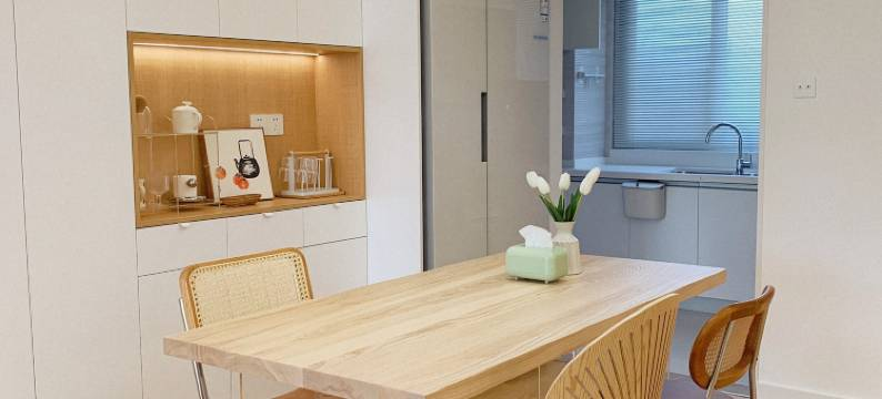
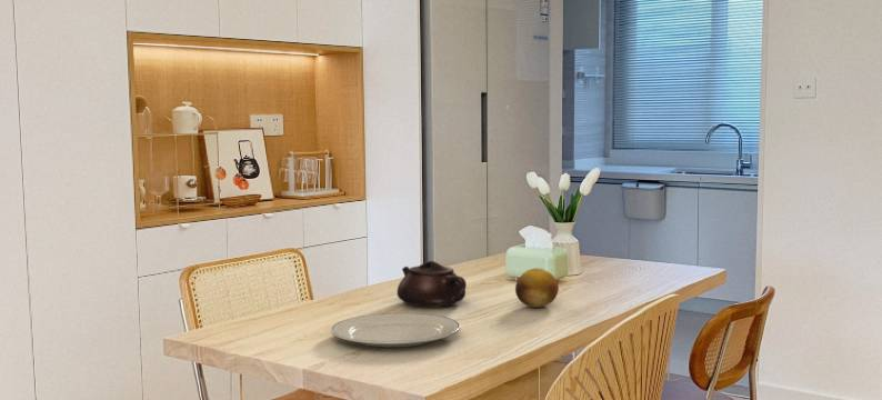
+ fruit (535, 287)
+ teapot (431, 282)
+ chinaware (395, 331)
